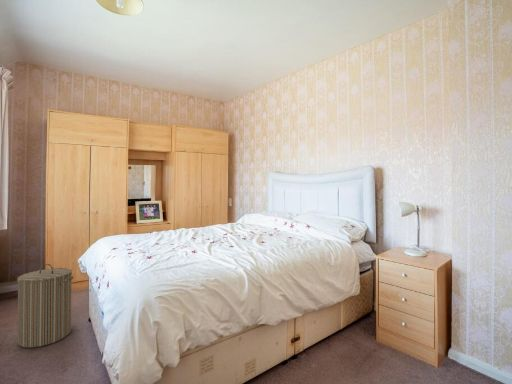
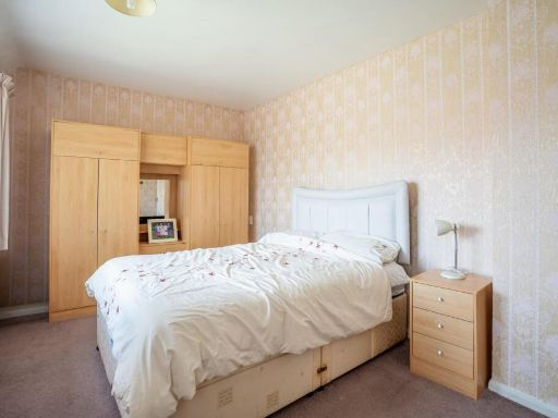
- laundry hamper (45, 300)
